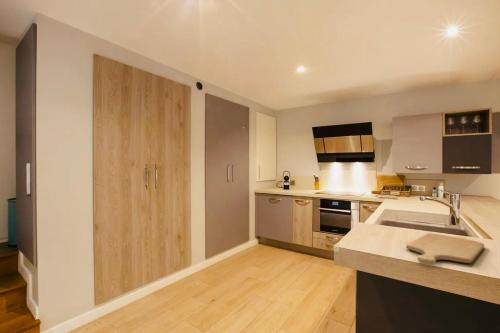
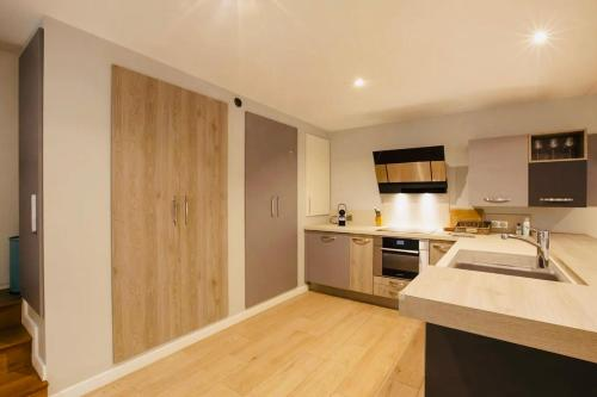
- chopping board (441, 248)
